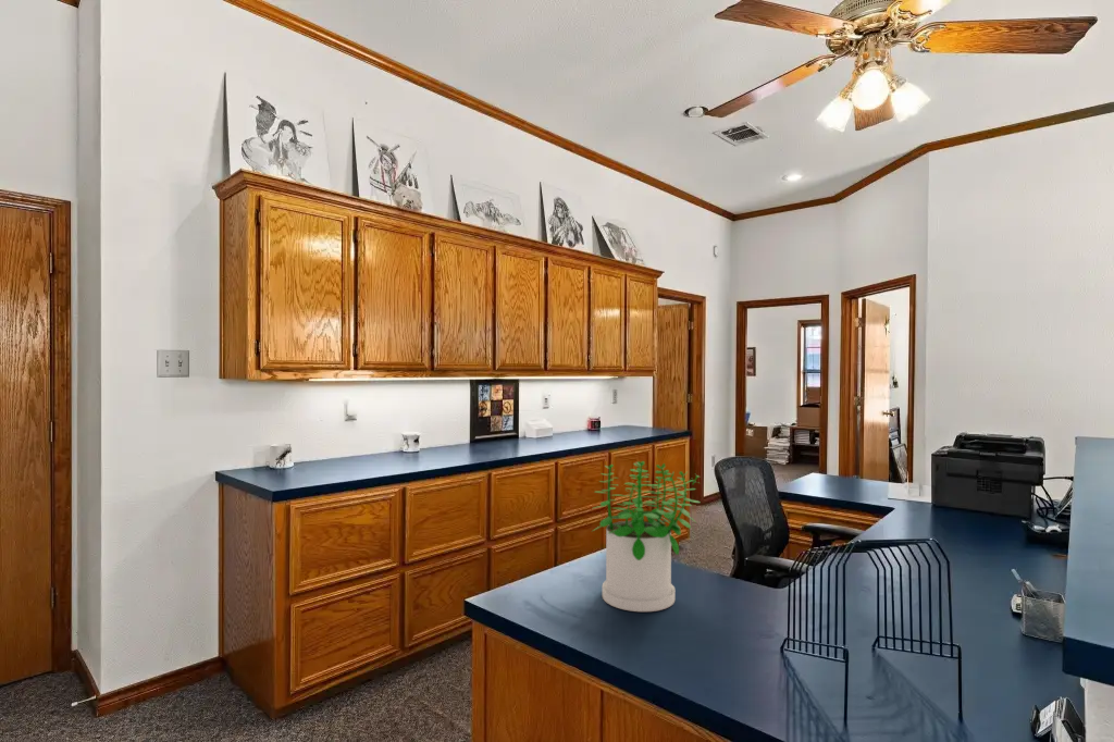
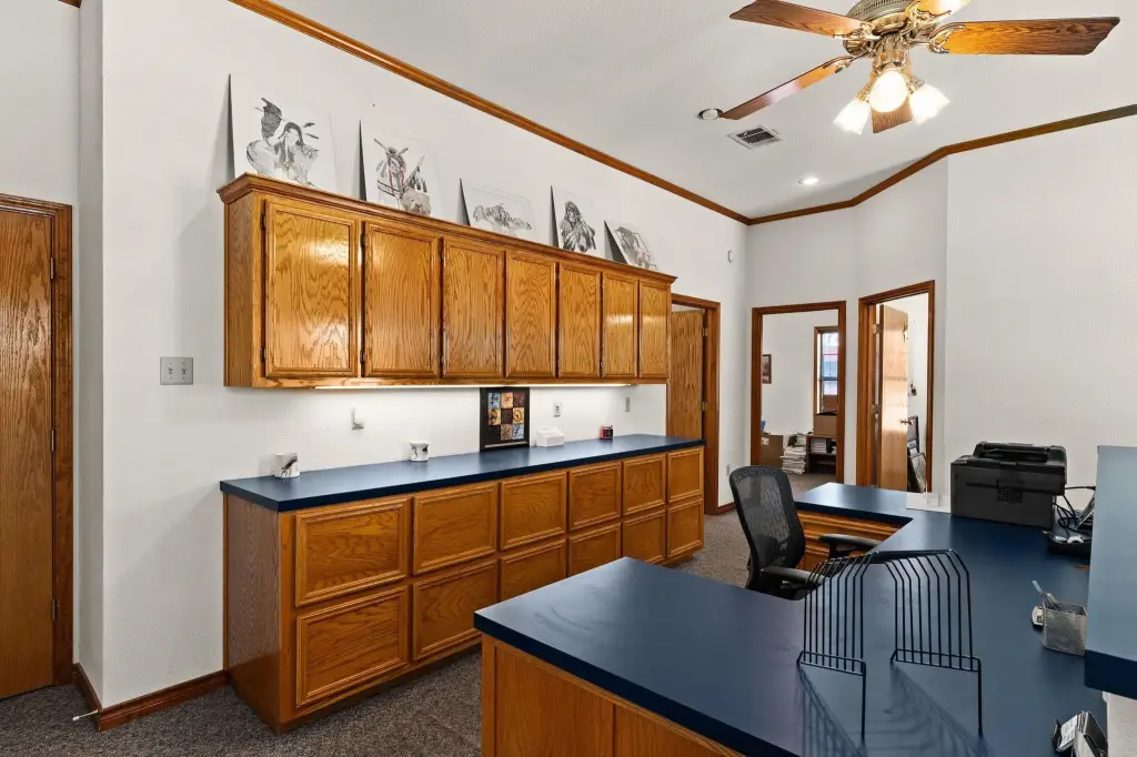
- potted plant (646, 529)
